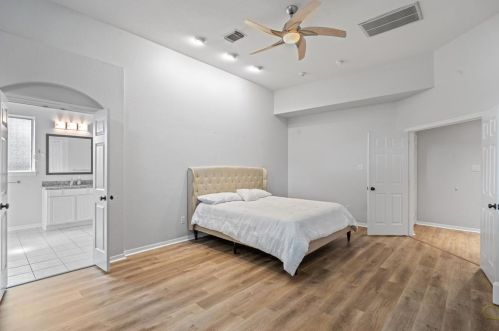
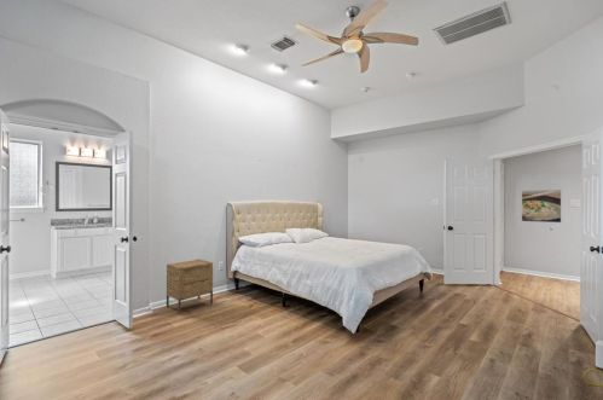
+ nightstand (190, 284)
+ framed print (540, 205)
